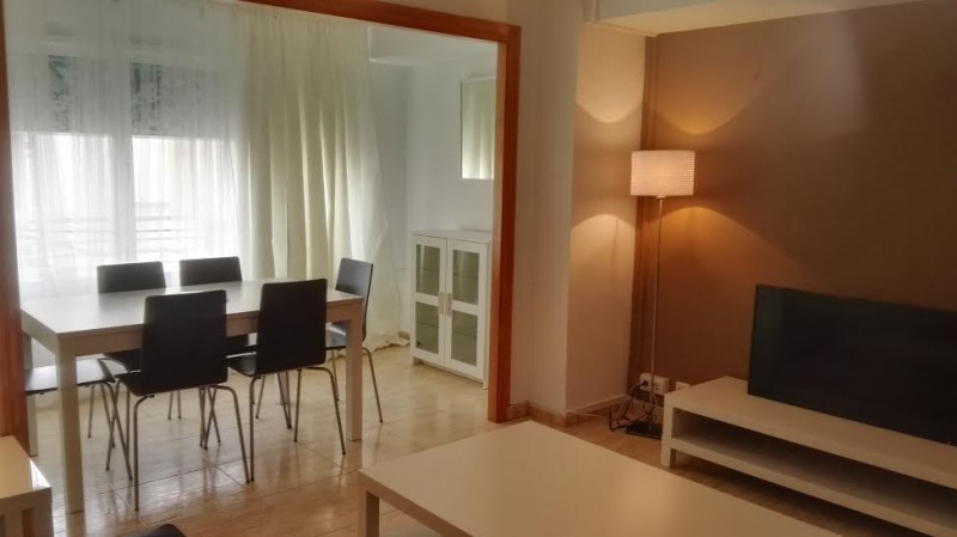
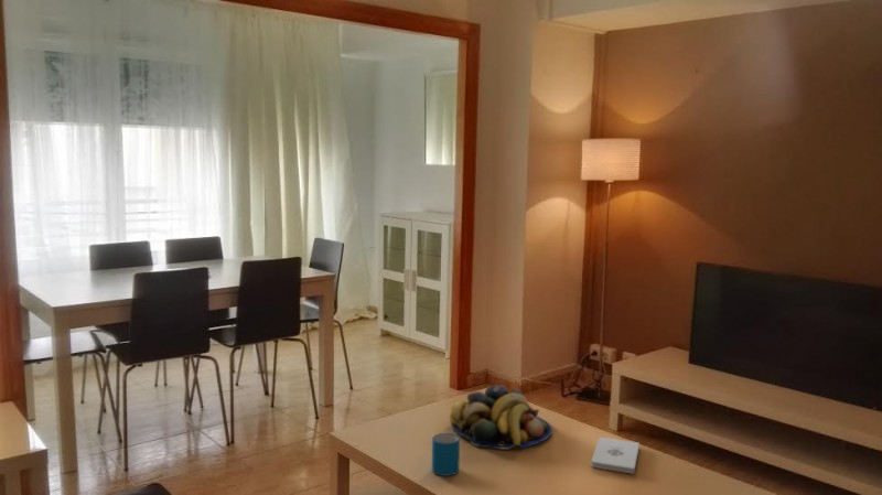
+ notepad (615, 454)
+ mug (447, 451)
+ fruit bowl (502, 410)
